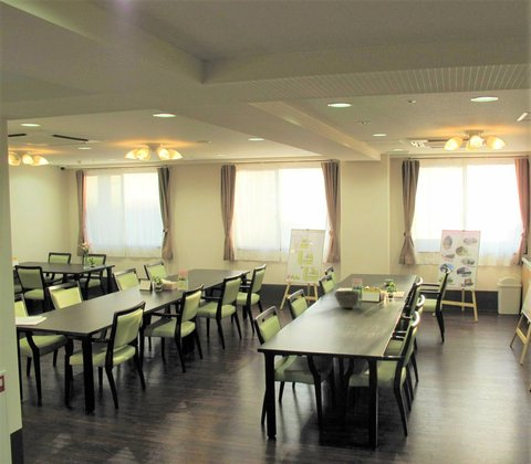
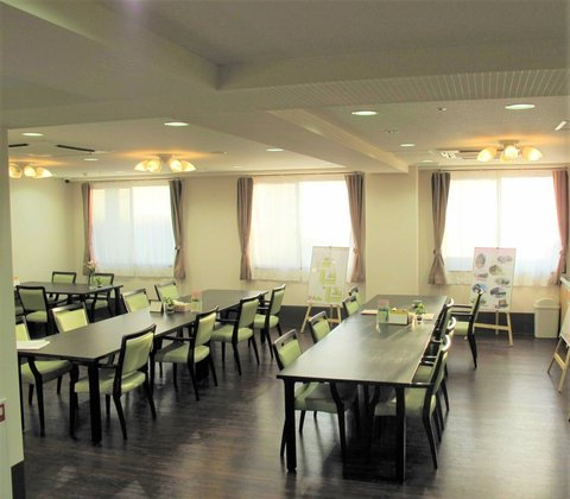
- bowl (346, 299)
